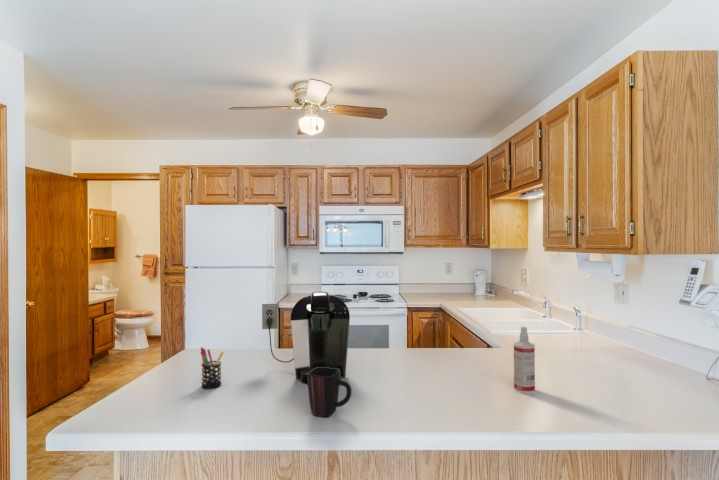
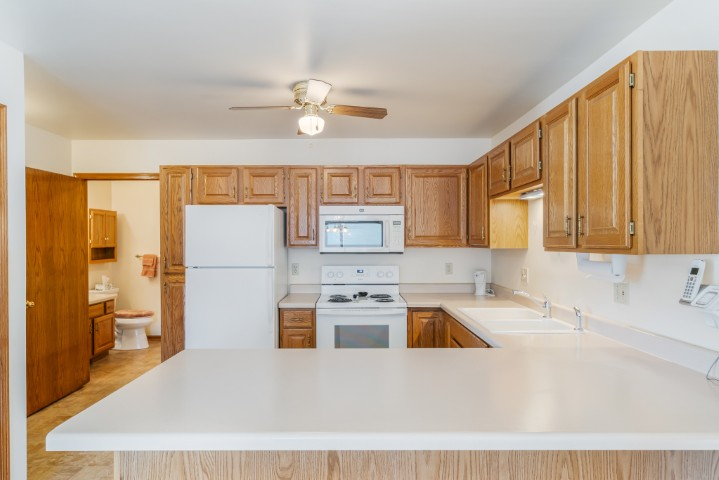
- mug (329, 391)
- coffee maker (304, 333)
- pen holder (209, 367)
- spray bottle (524, 358)
